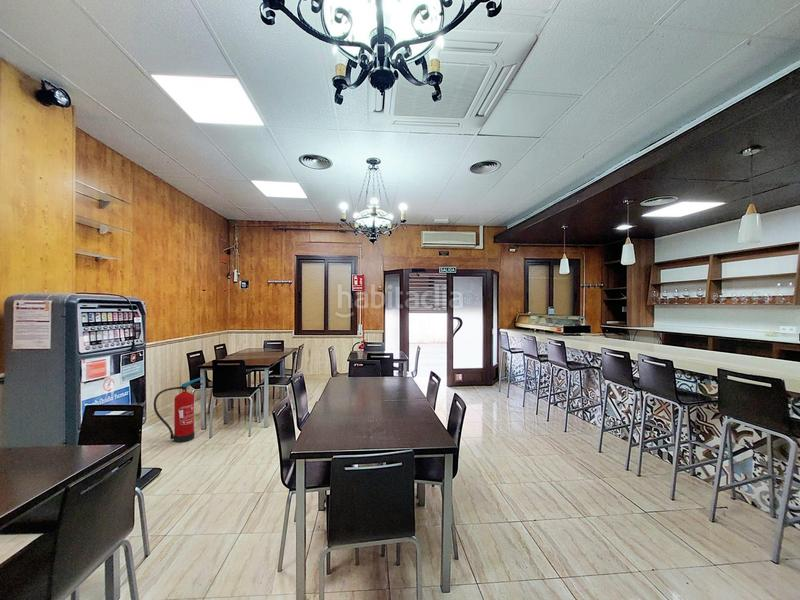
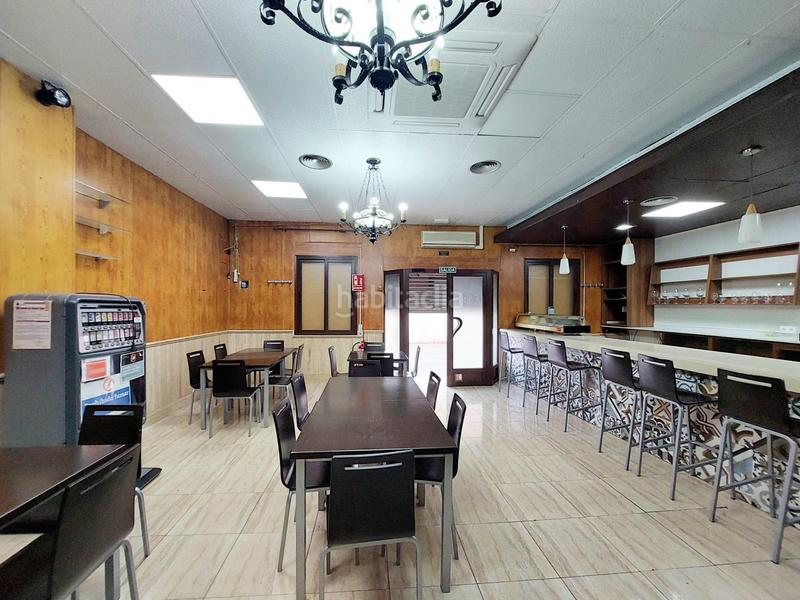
- fire extinguisher (178, 410)
